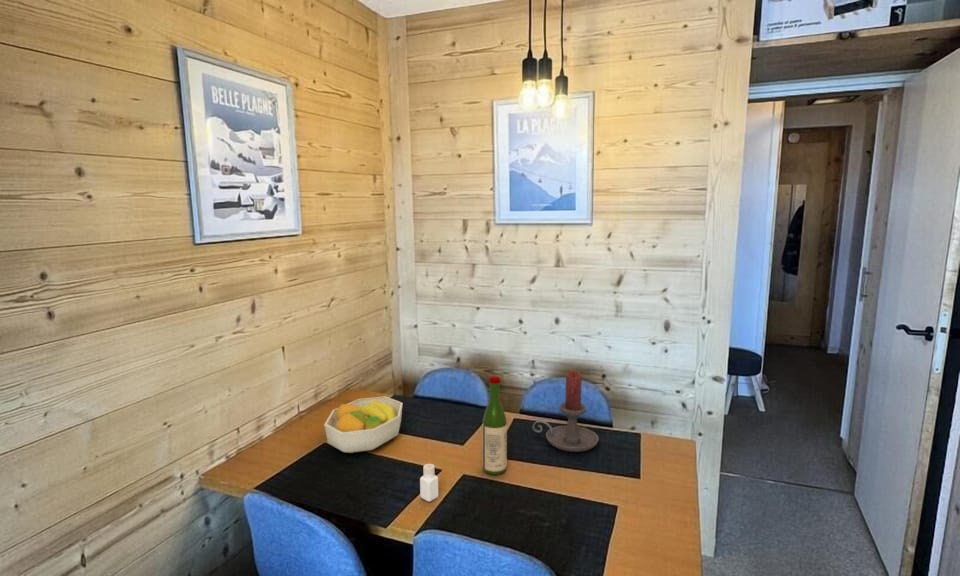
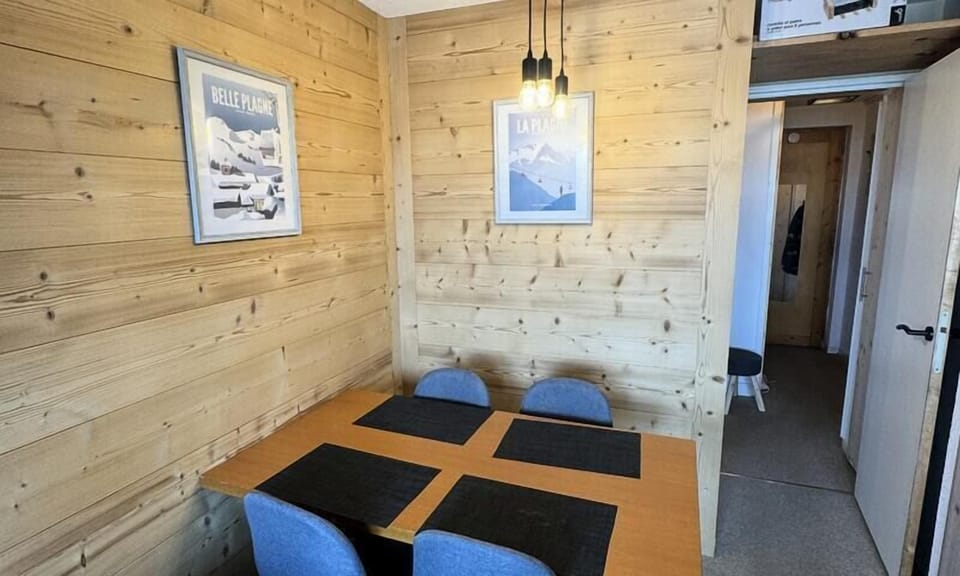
- fruit bowl (365, 419)
- pepper shaker (429, 482)
- candle holder (565, 406)
- wine bottle (494, 423)
